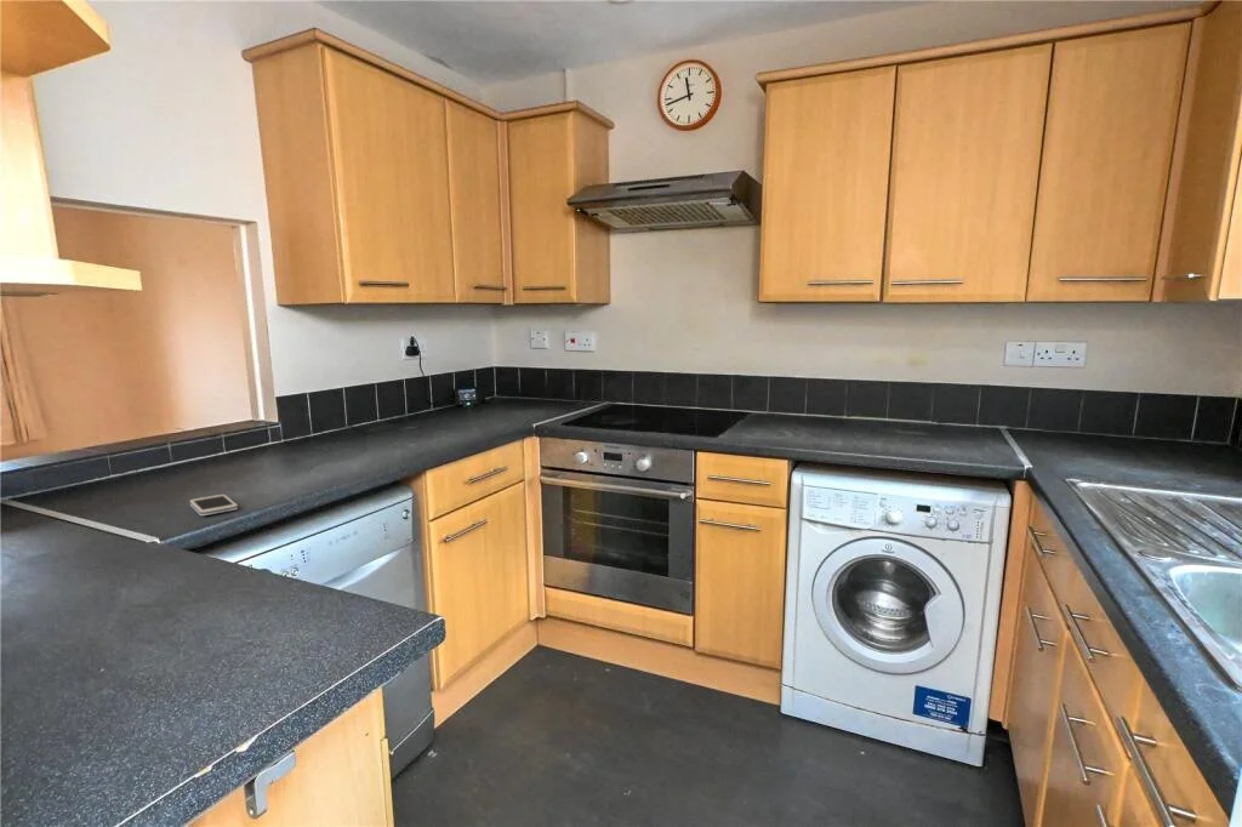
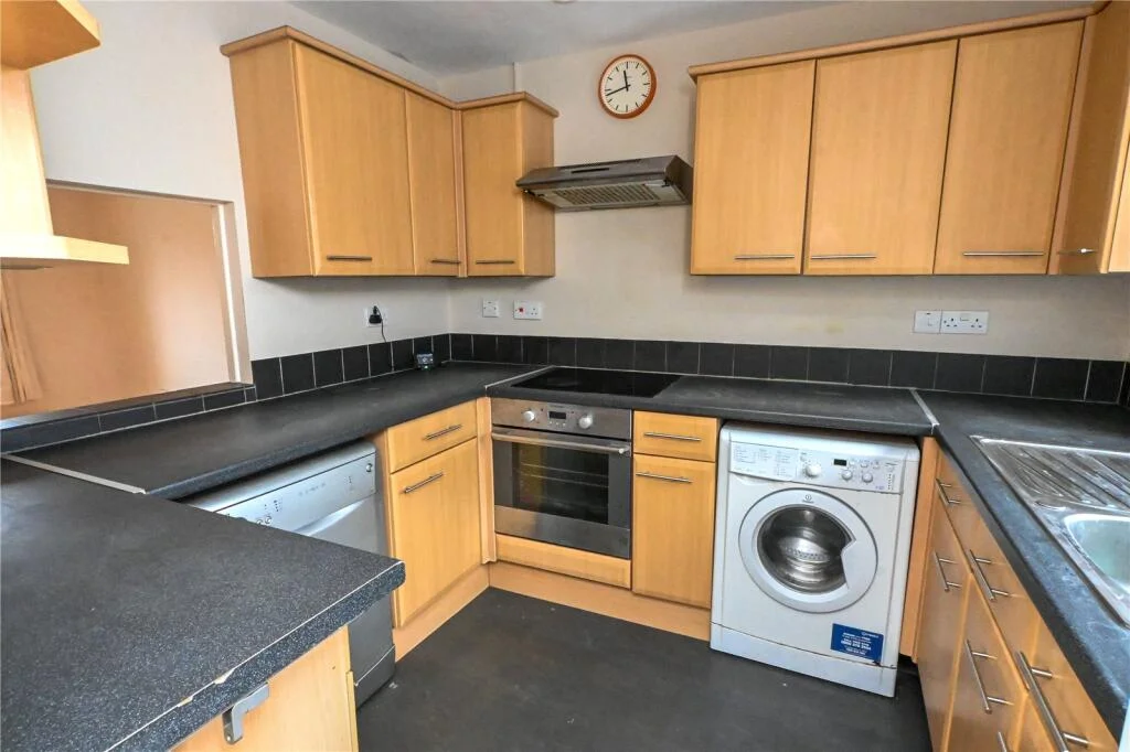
- smartphone (213, 504)
